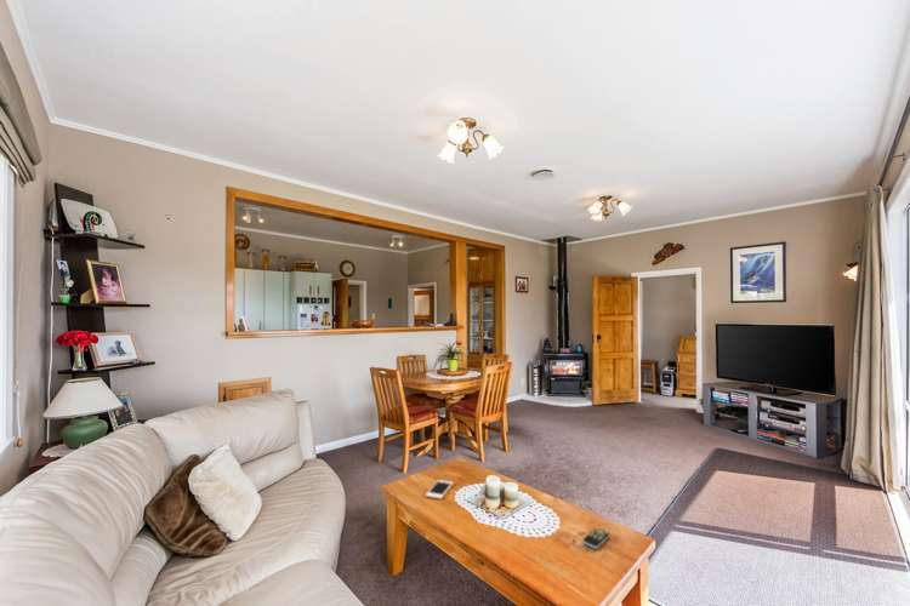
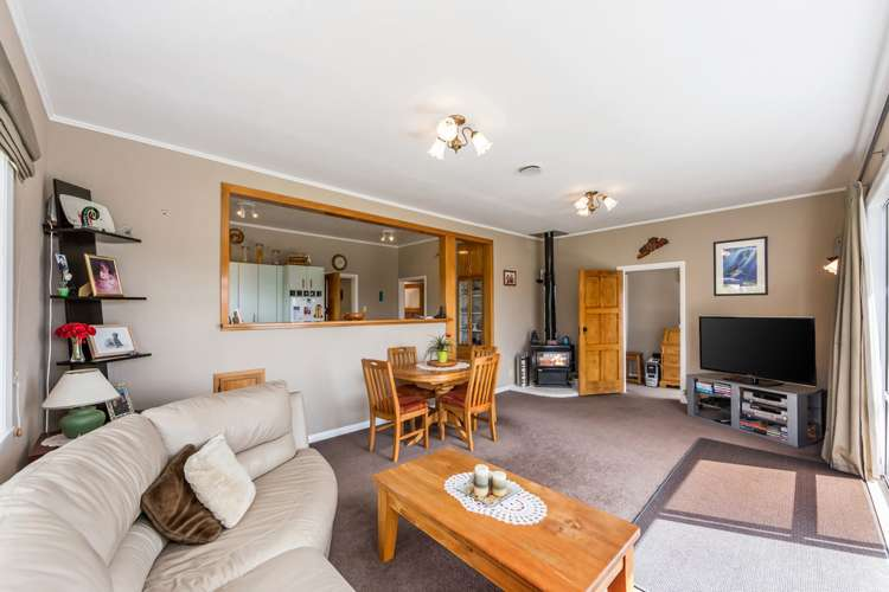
- cell phone (439, 488)
- remote control (596, 537)
